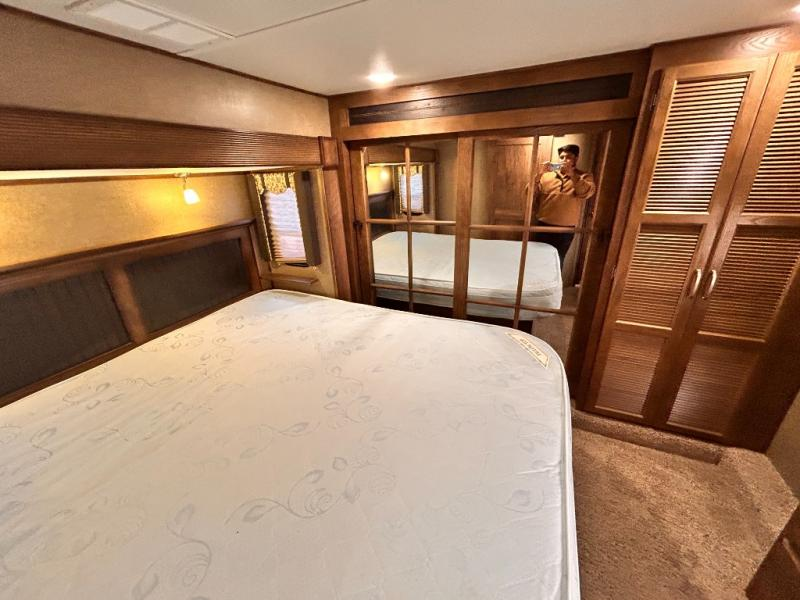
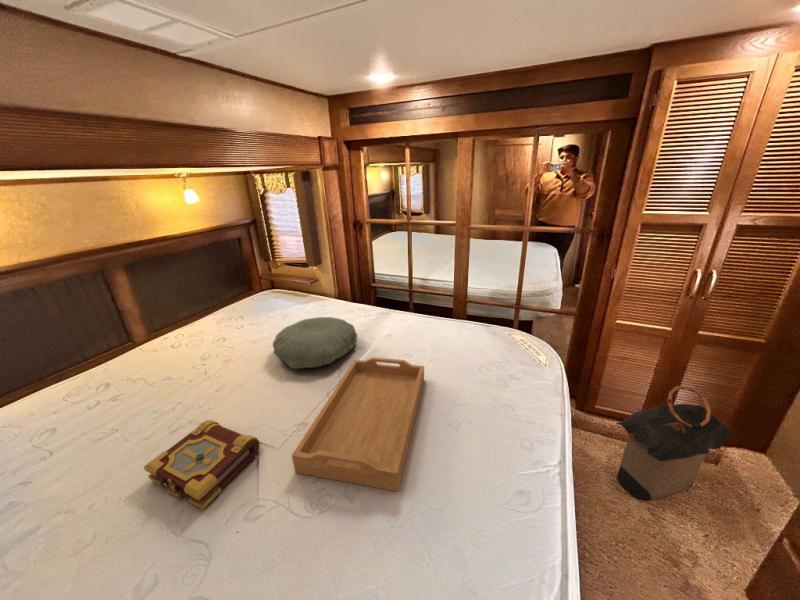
+ pillow (314, 339)
+ laundry hamper (669, 442)
+ book (201, 457)
+ serving tray (370, 407)
